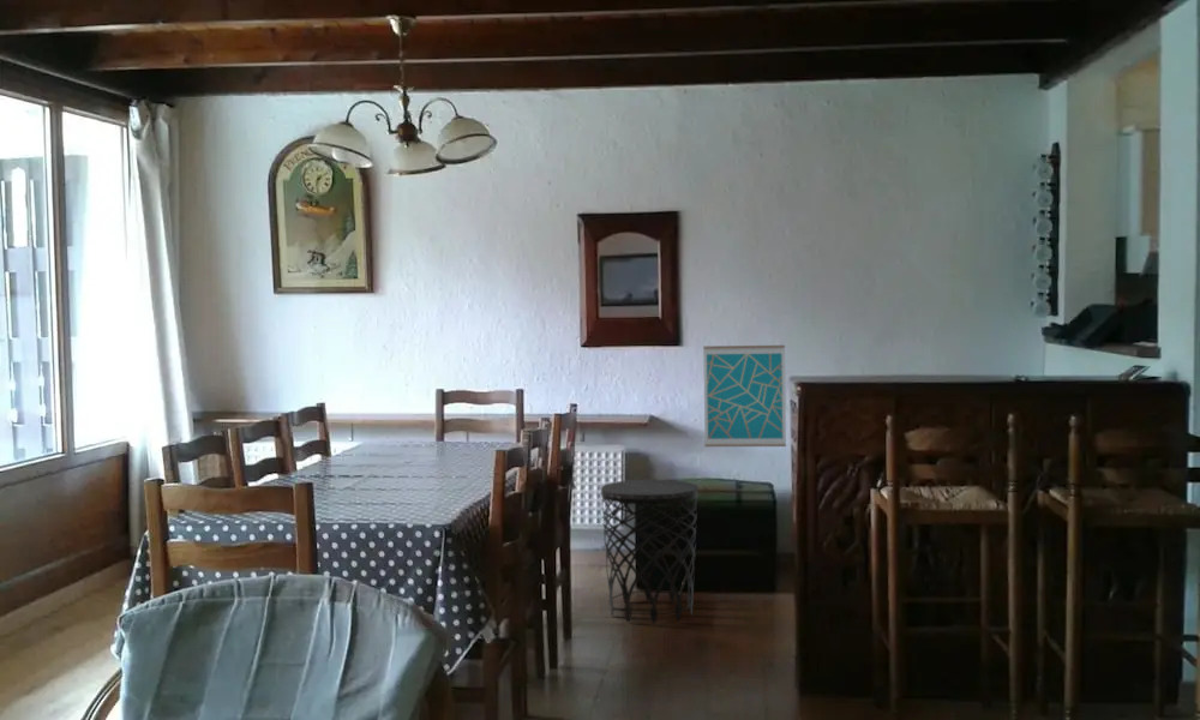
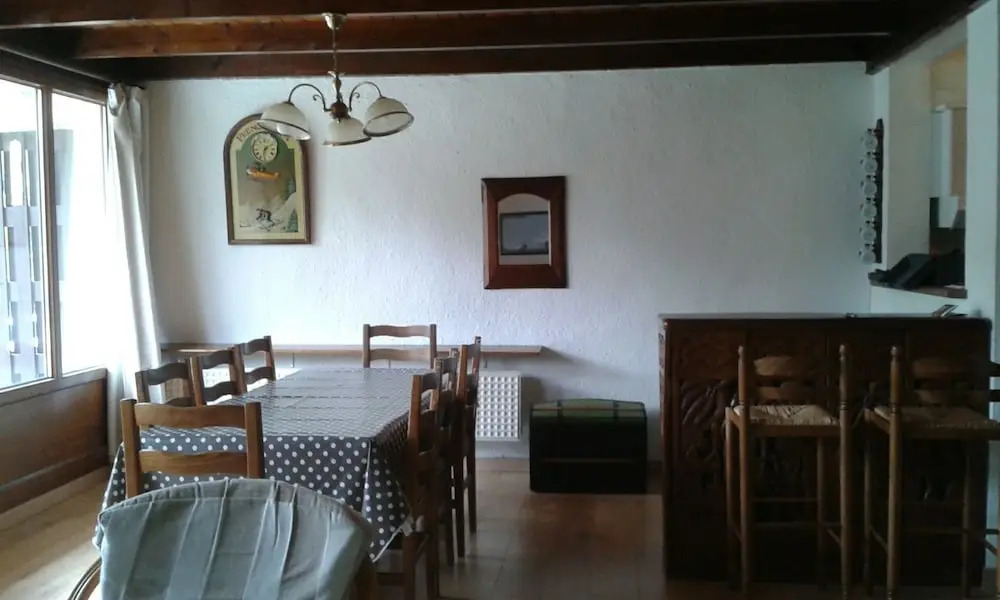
- side table (652, 546)
- wall art (744, 396)
